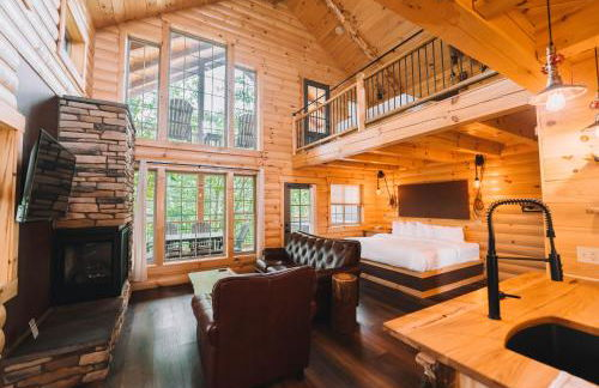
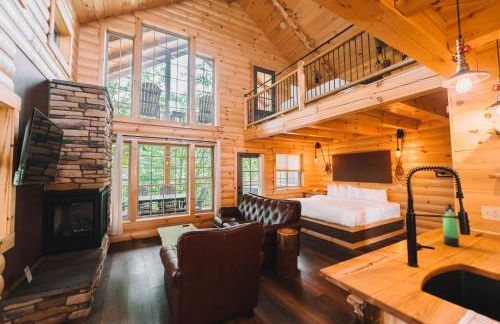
+ thermos bottle (450, 224)
